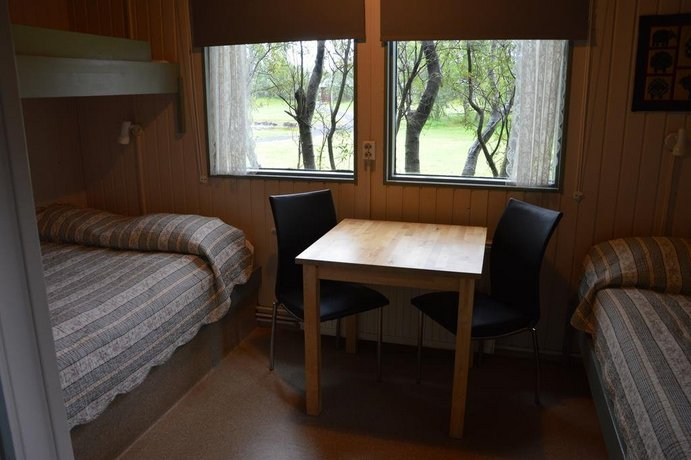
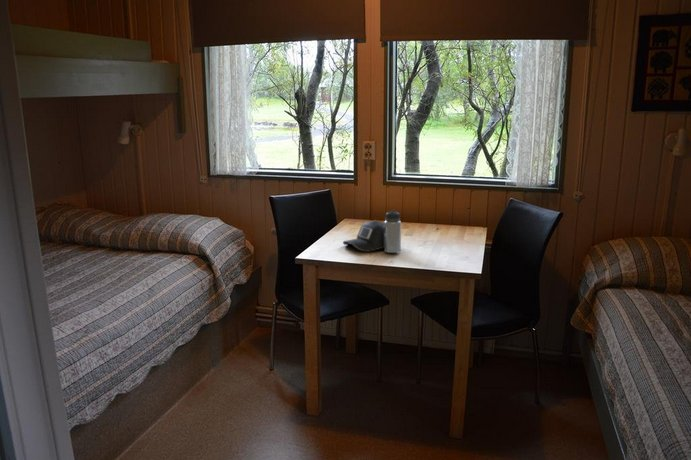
+ water bottle (372, 227)
